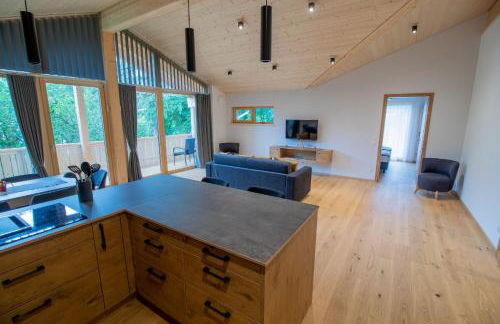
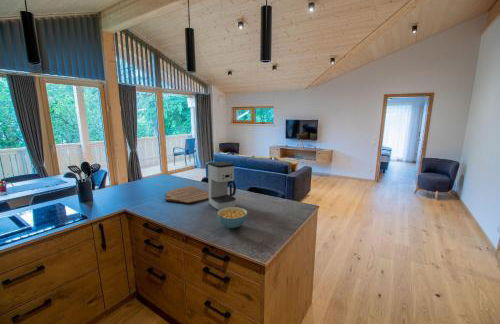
+ coffee maker (224, 184)
+ cutting board (185, 194)
+ cereal bowl (232, 219)
